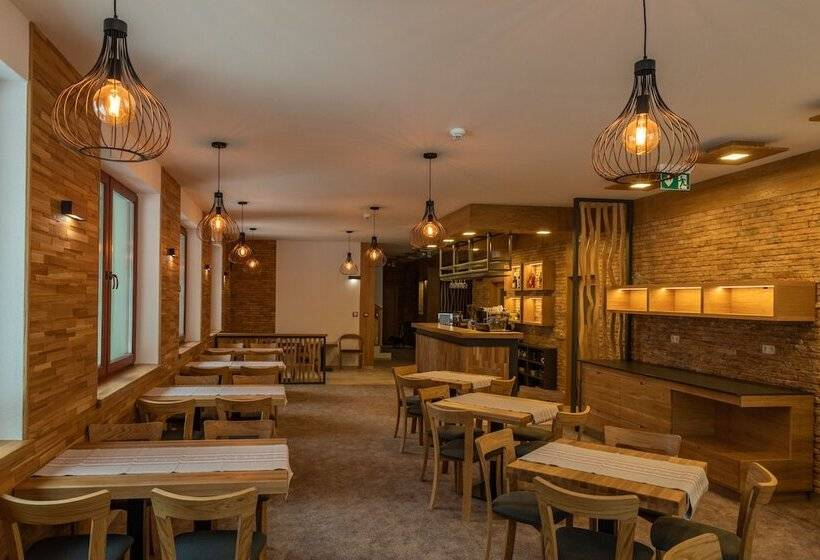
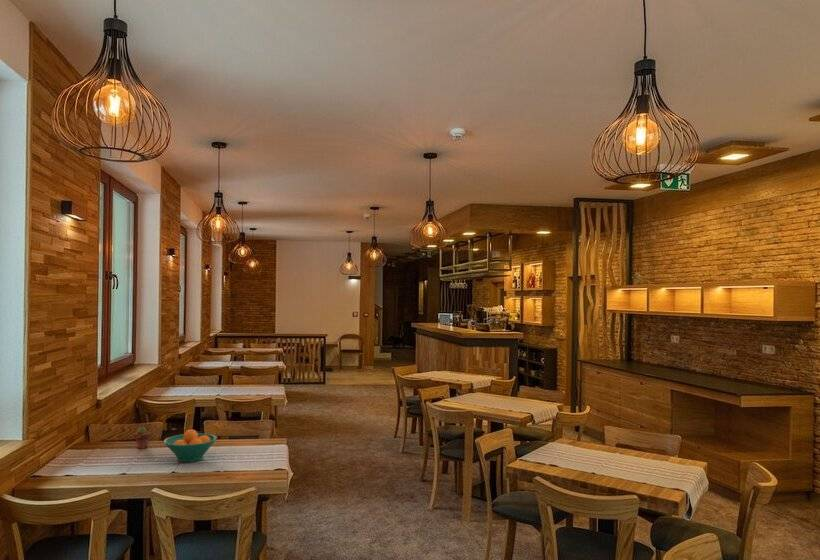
+ fruit bowl (190, 444)
+ potted succulent (142, 437)
